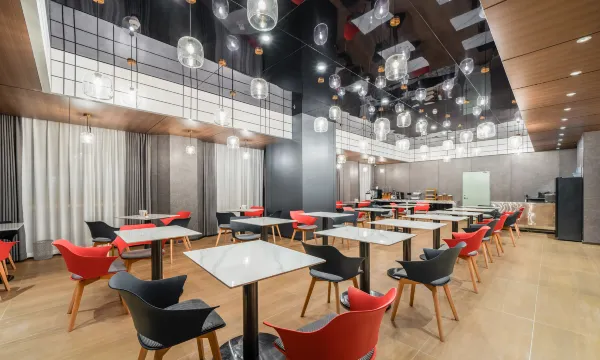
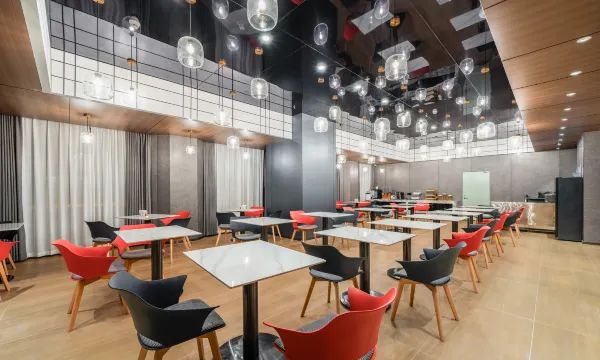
- waste bin (43, 249)
